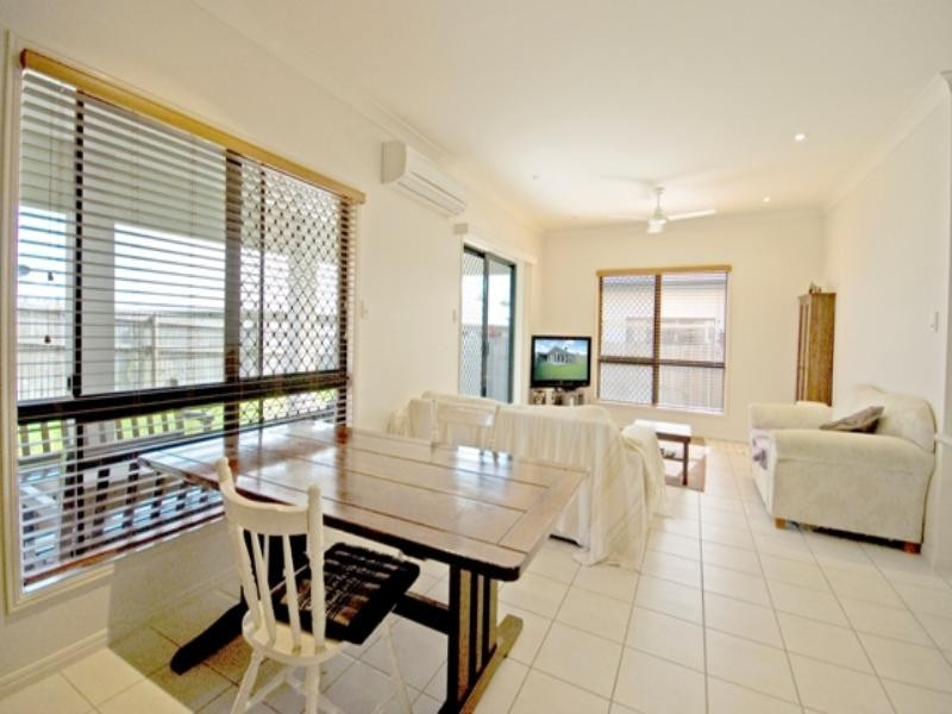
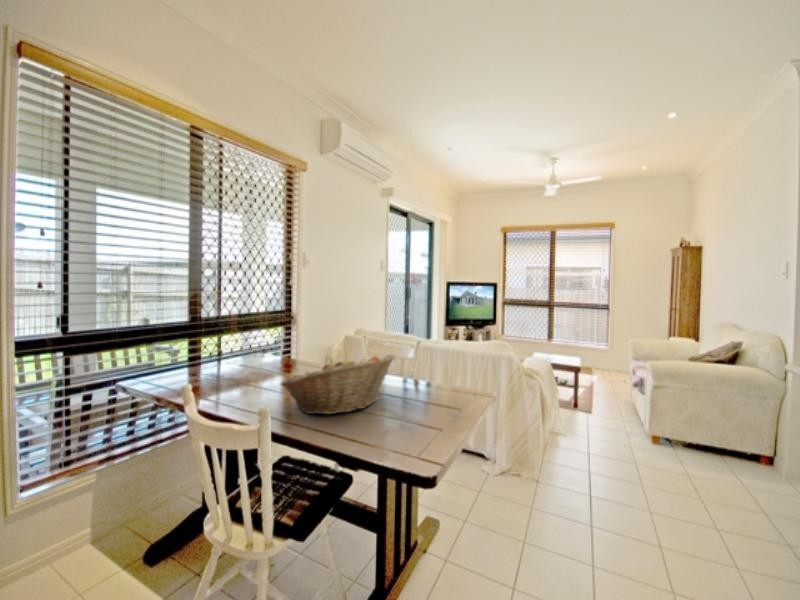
+ fruit basket (342, 378)
